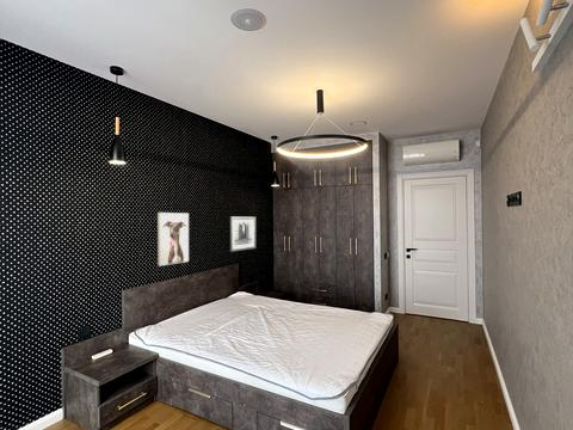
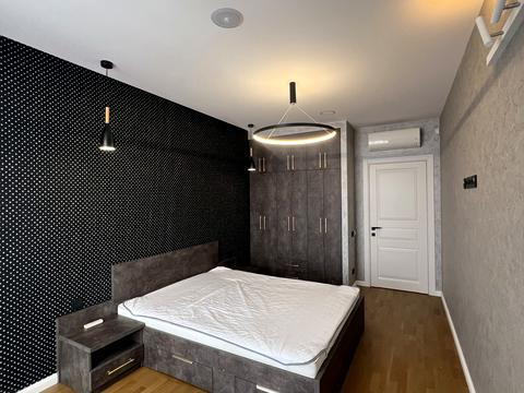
- wall art (244, 233)
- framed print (173, 238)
